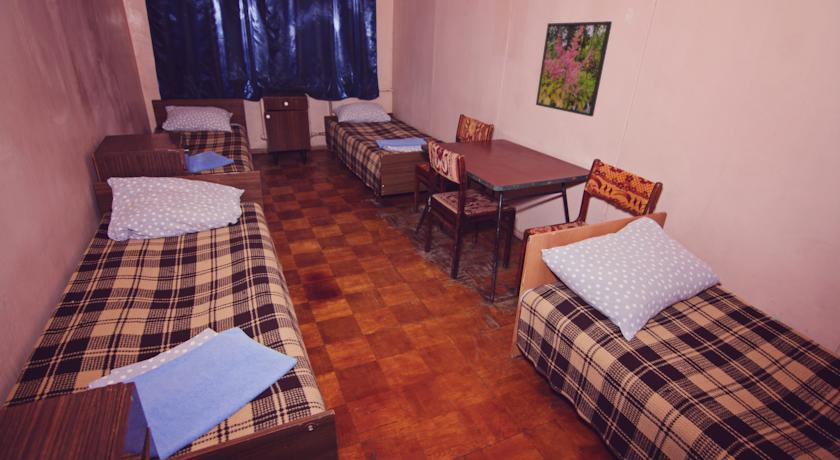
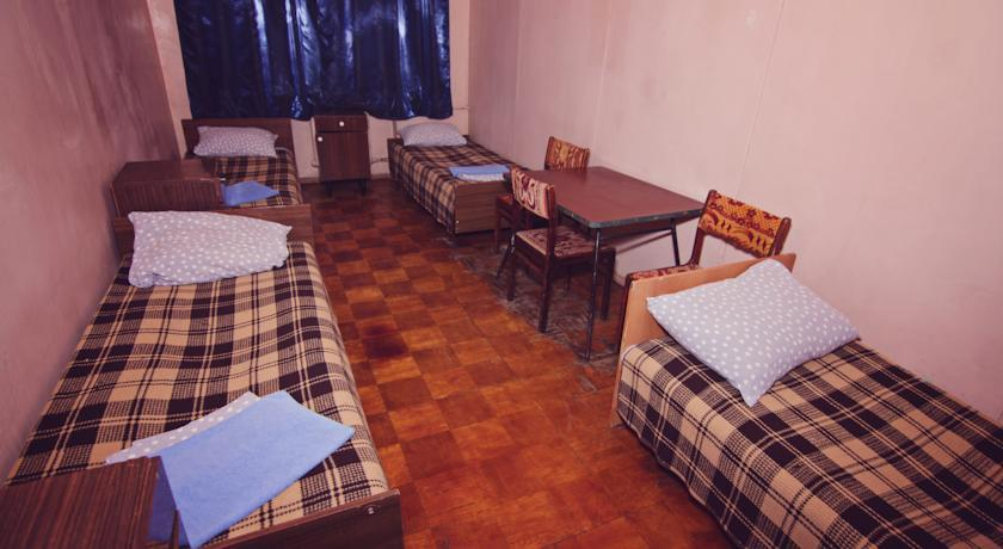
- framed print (569, 68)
